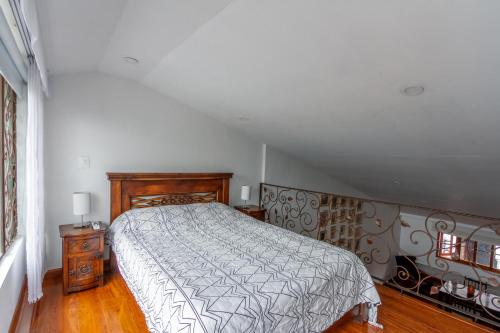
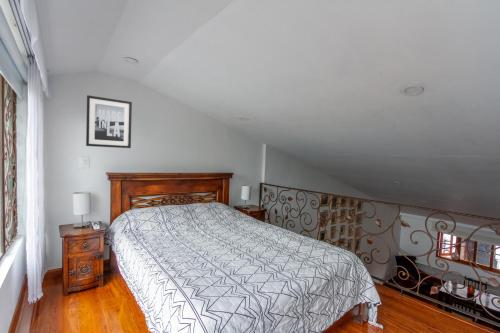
+ wall art (109, 123)
